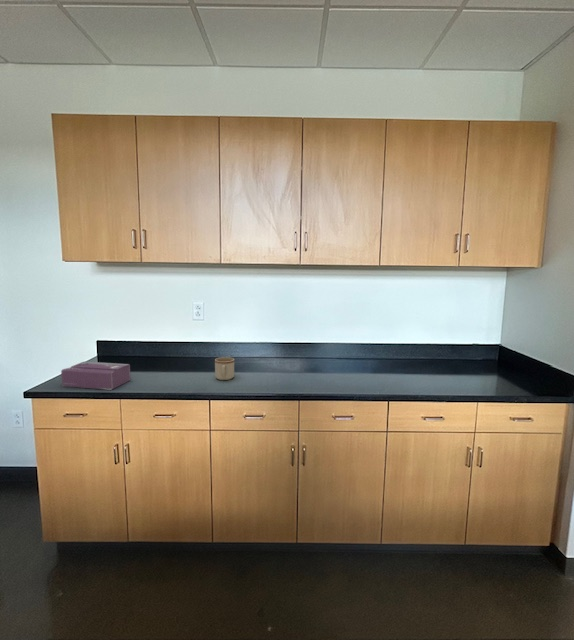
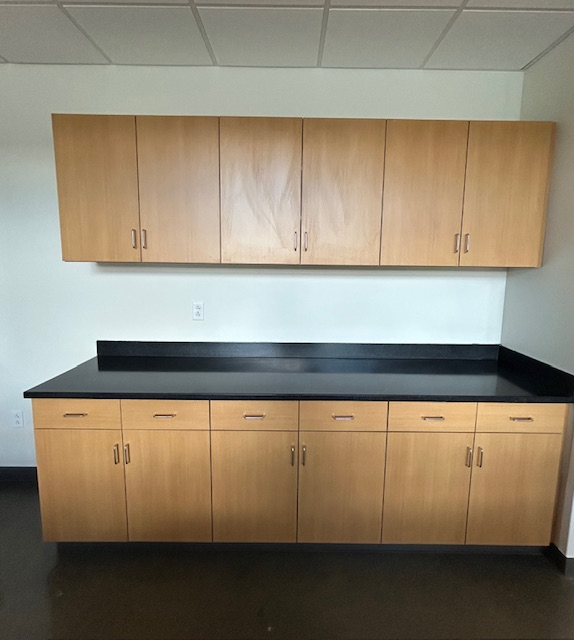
- mug (224, 369)
- tissue box (96, 374)
